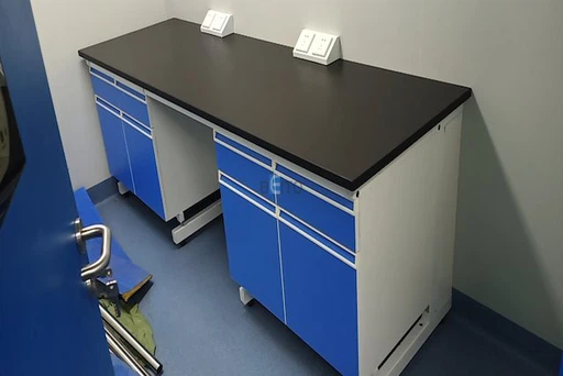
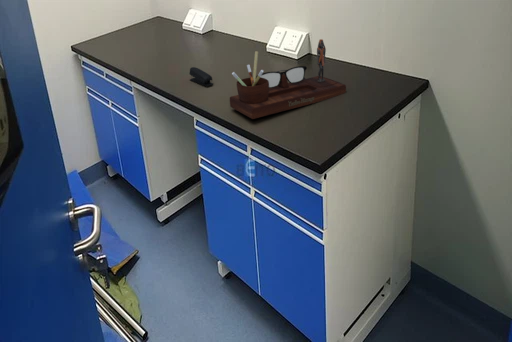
+ desk organizer (283, 75)
+ stapler (200, 76)
